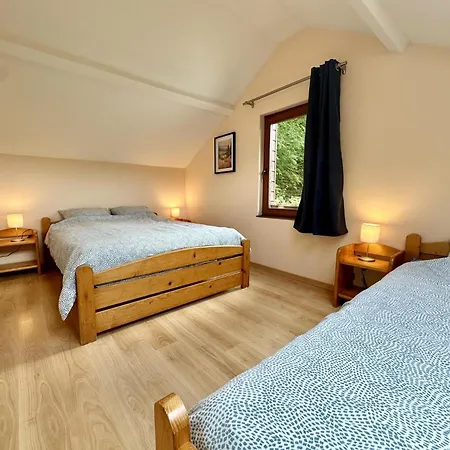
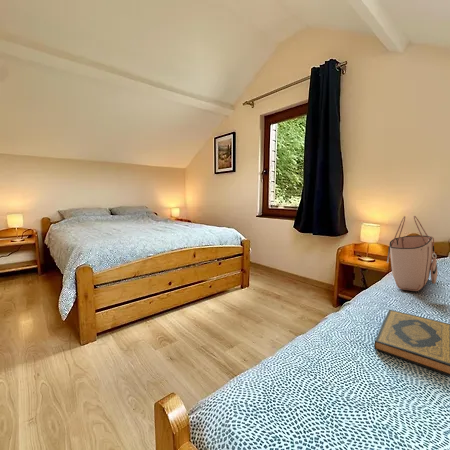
+ tote bag (413, 250)
+ hardback book (414, 336)
